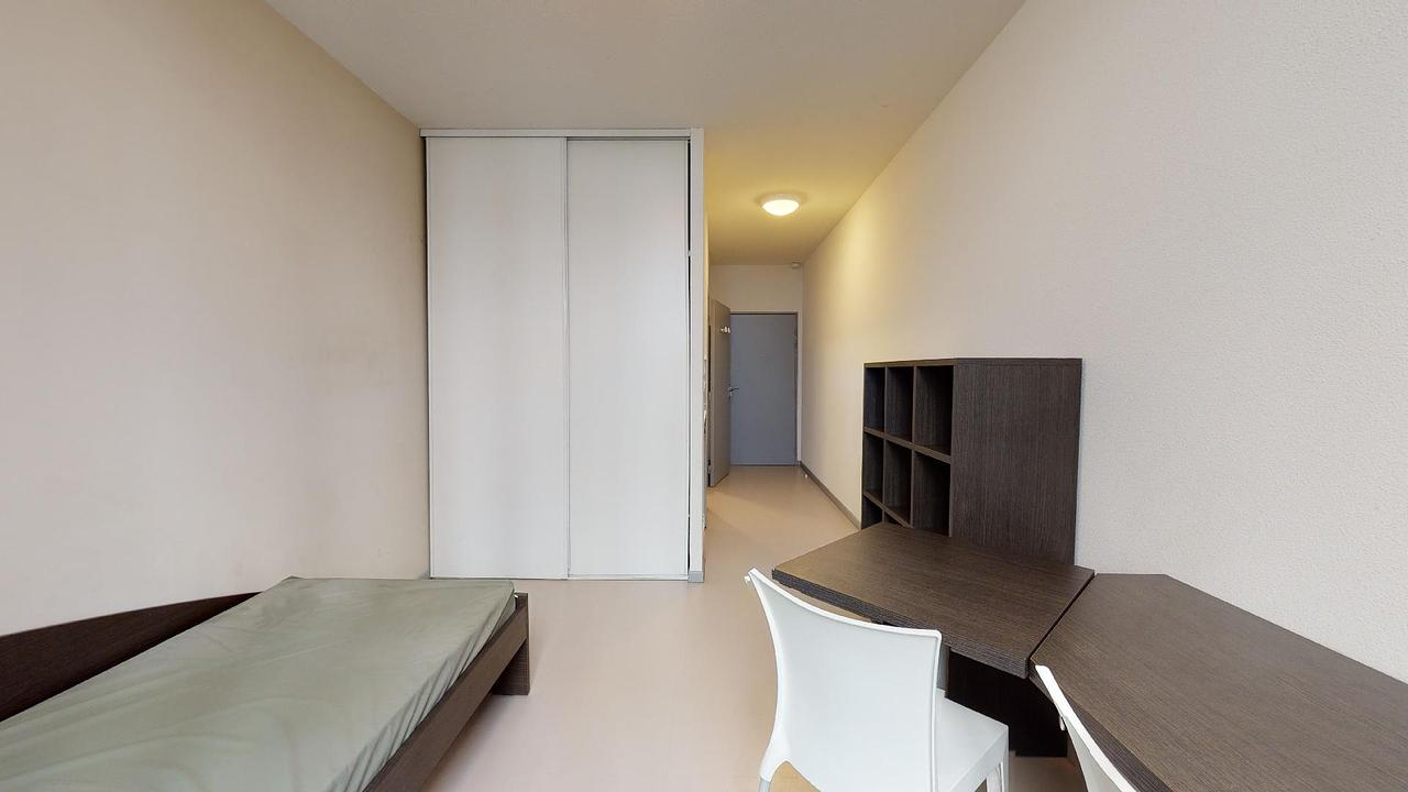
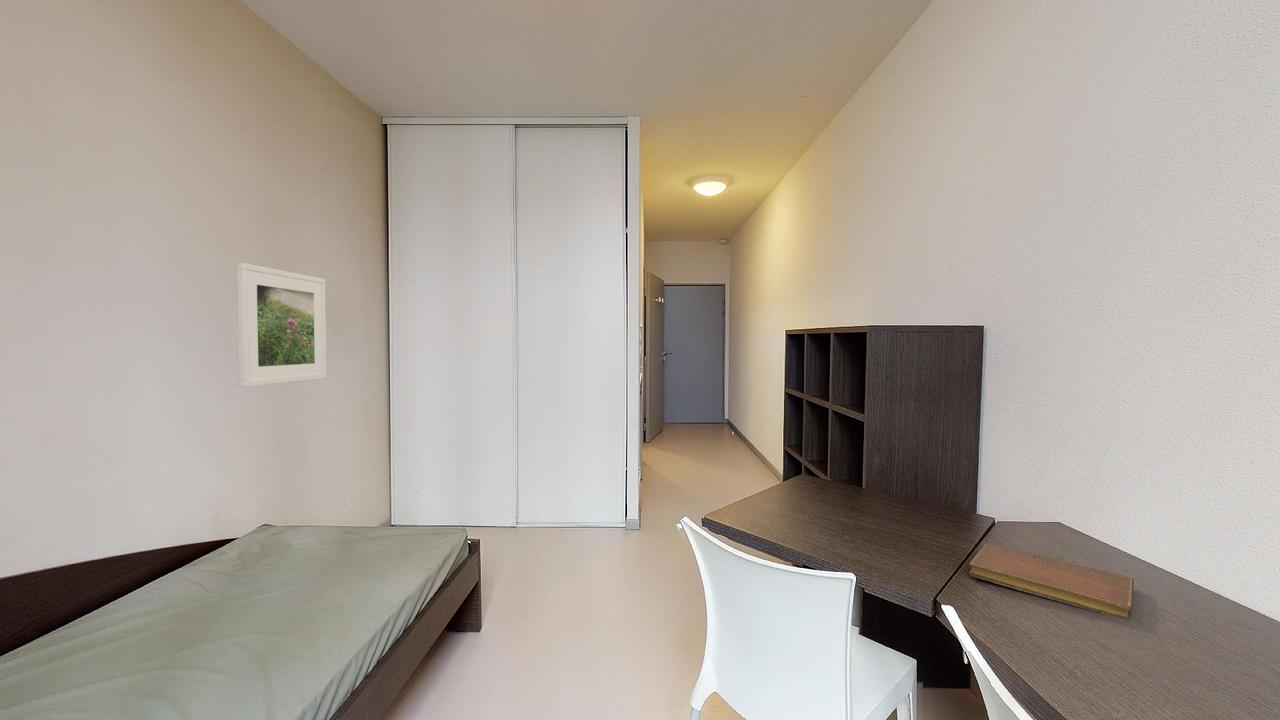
+ notebook (1048, 576)
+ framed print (286, 327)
